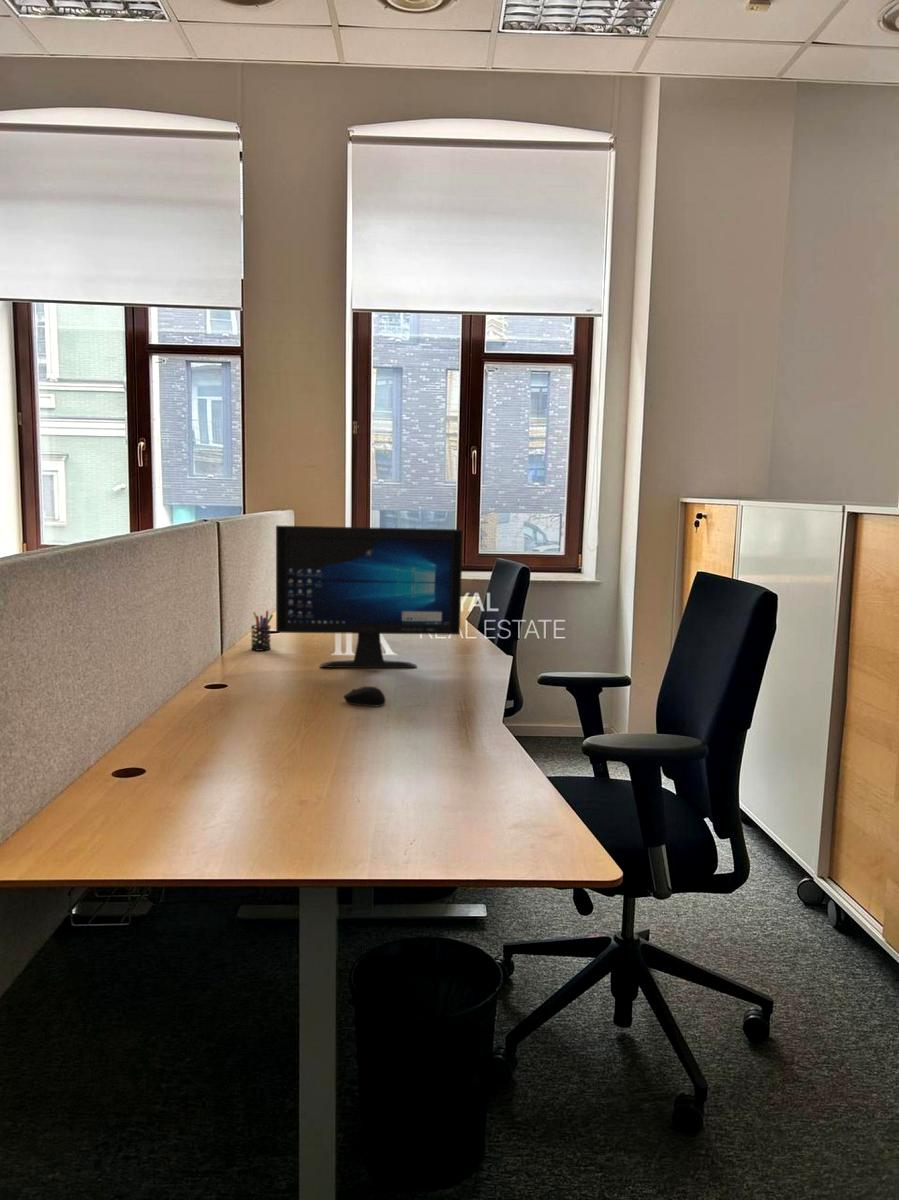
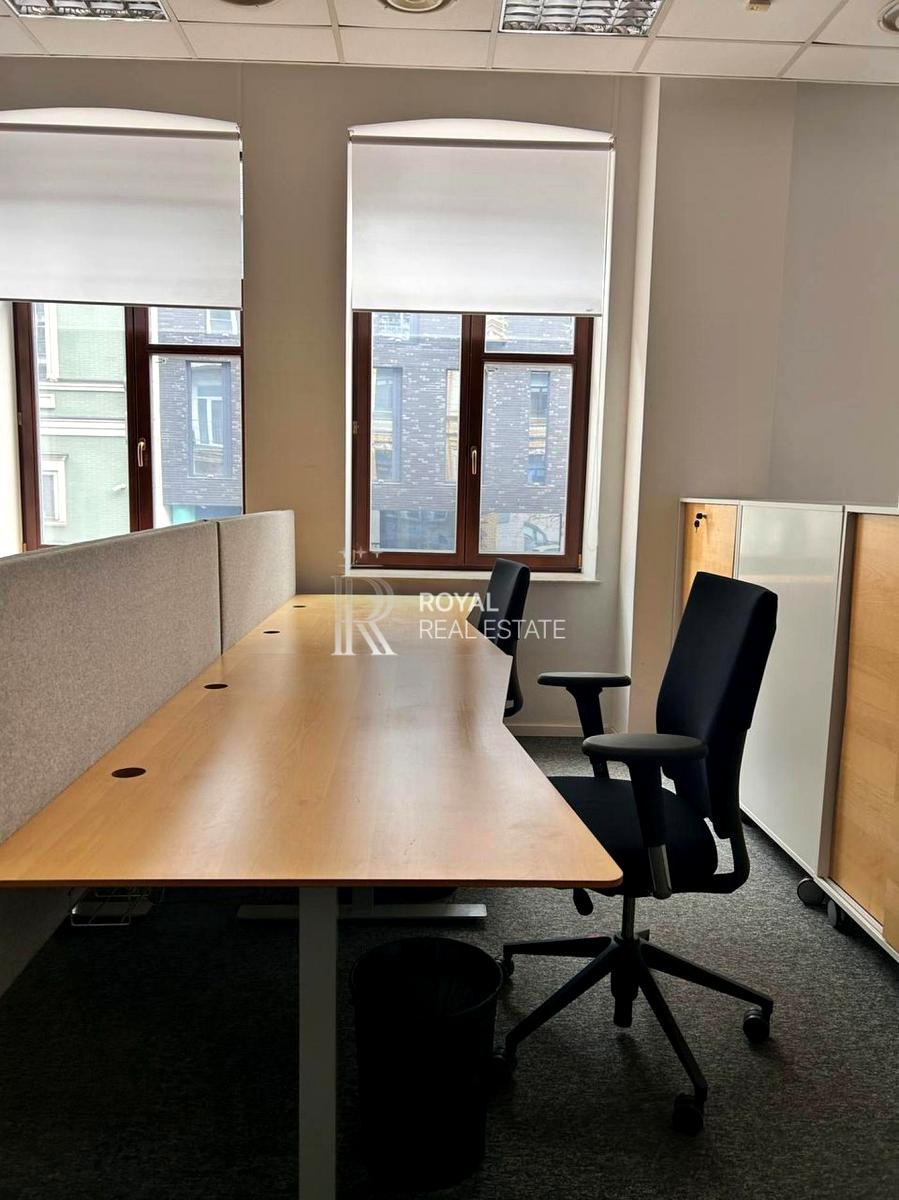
- pen holder (263, 629)
- computer mouse (364, 695)
- computer monitor (369, 595)
